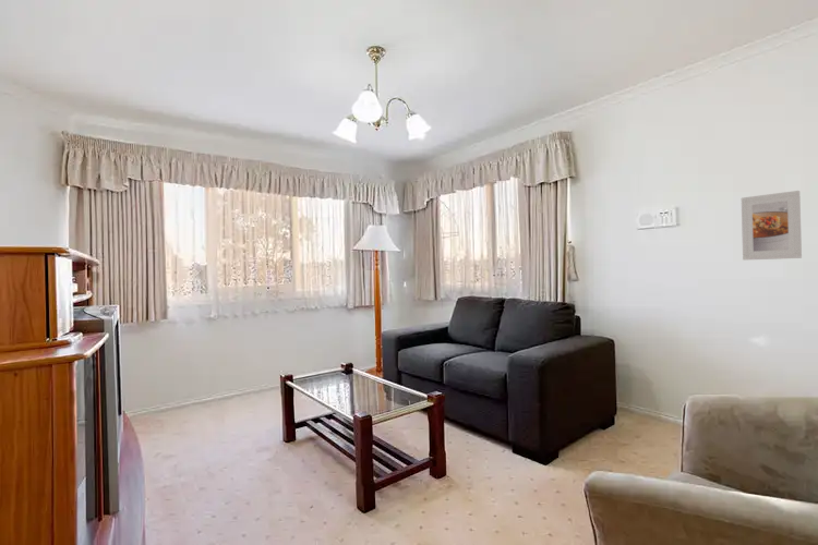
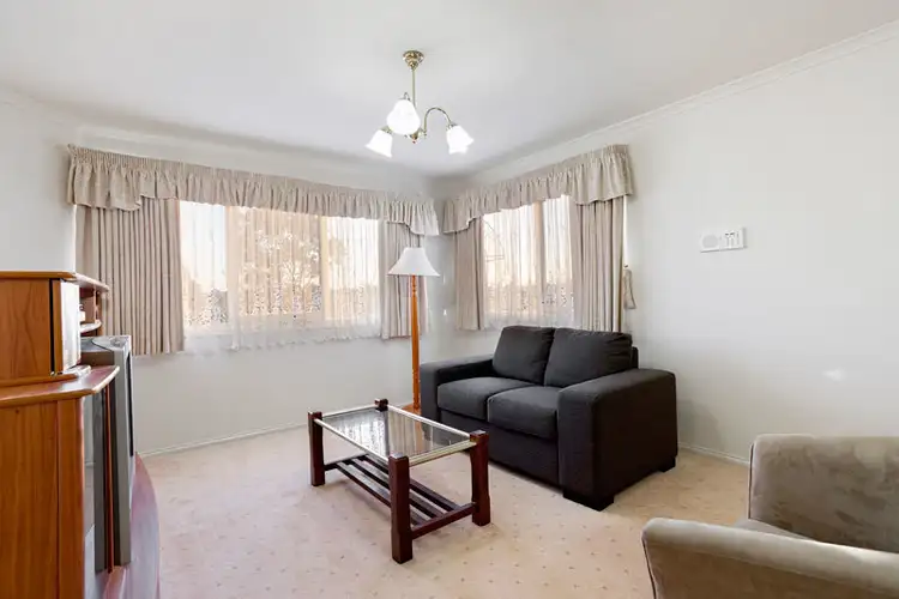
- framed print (770, 227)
